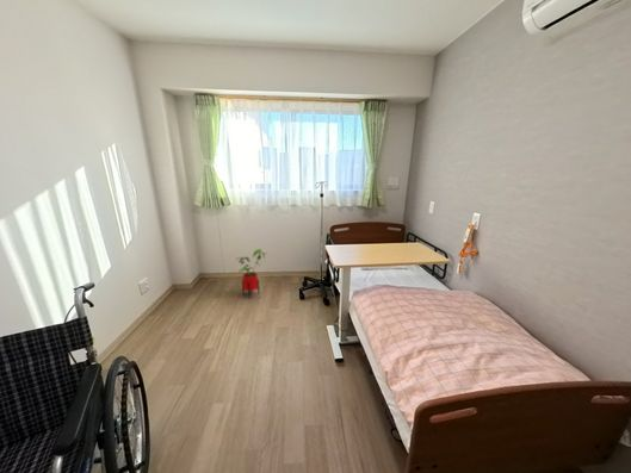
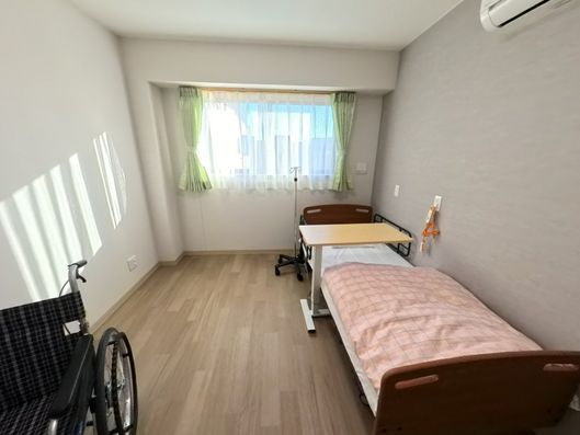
- house plant (250, 272)
